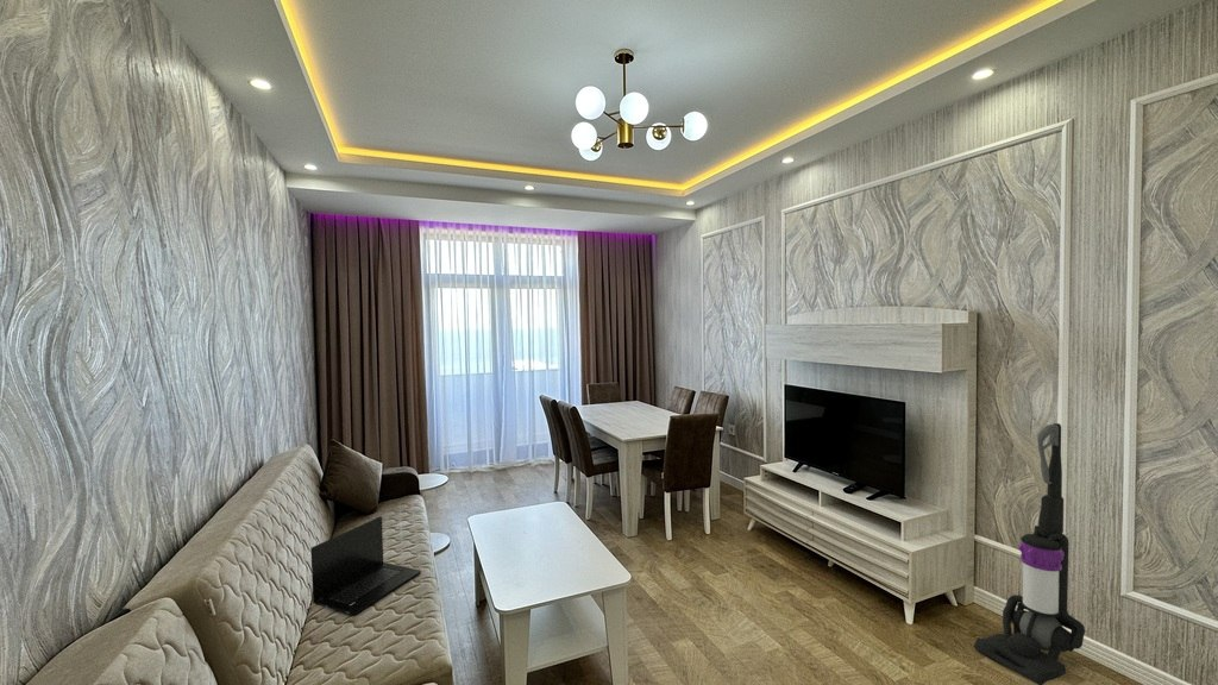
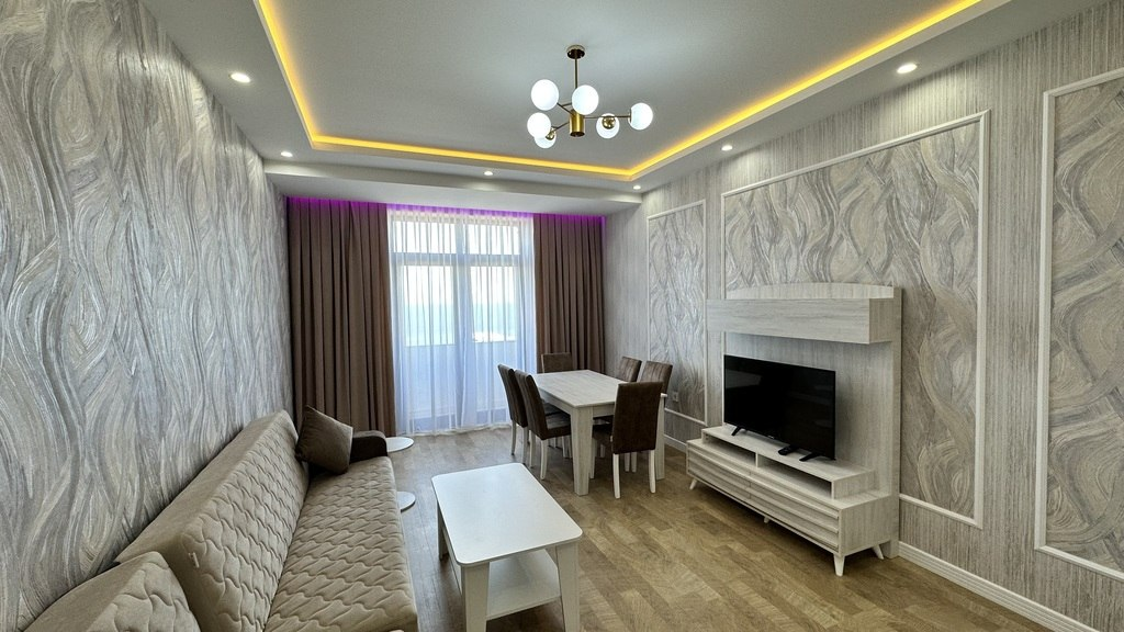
- laptop (369, 560)
- vacuum cleaner (1036, 541)
